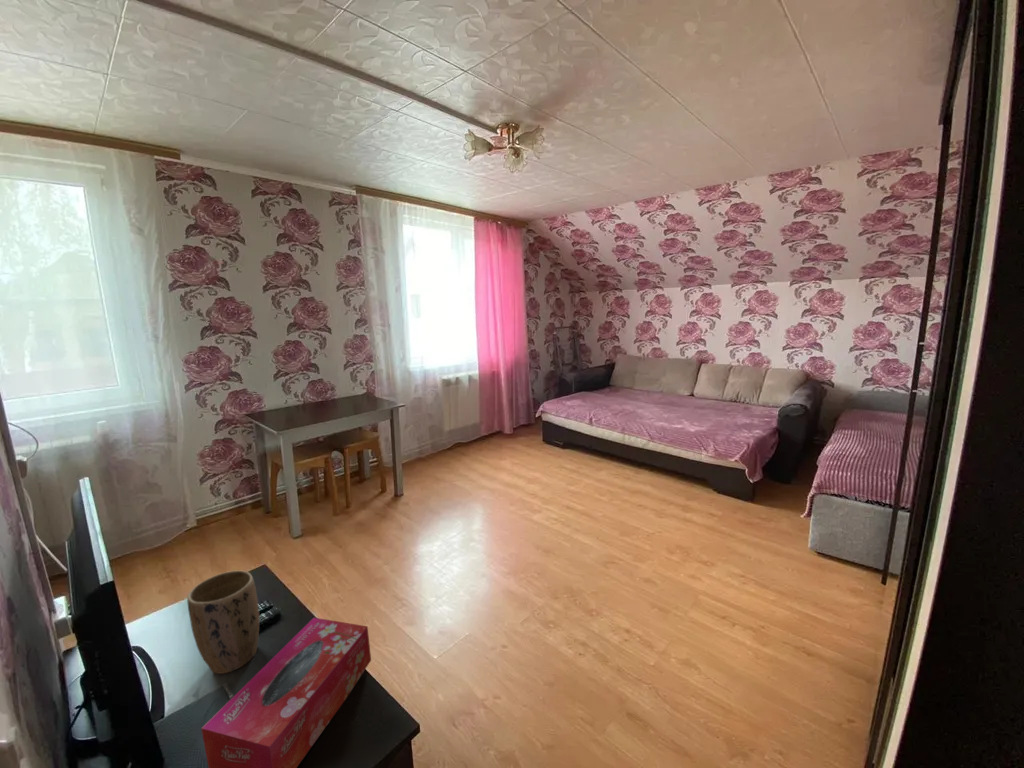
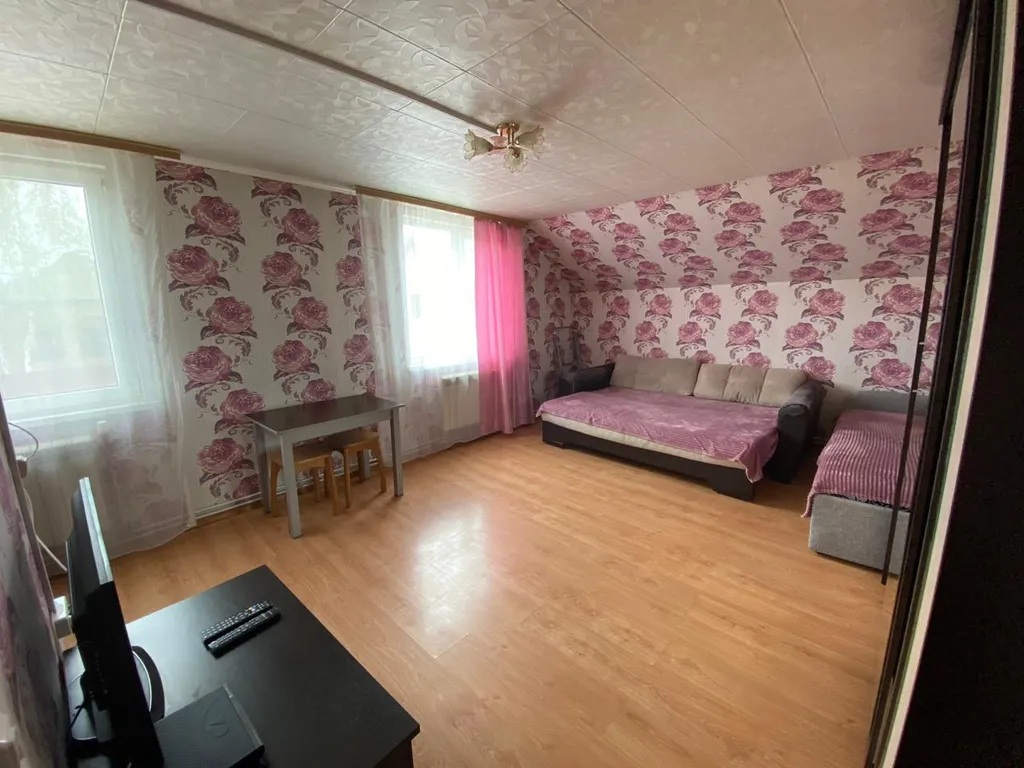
- plant pot (227, 622)
- tissue box (298, 691)
